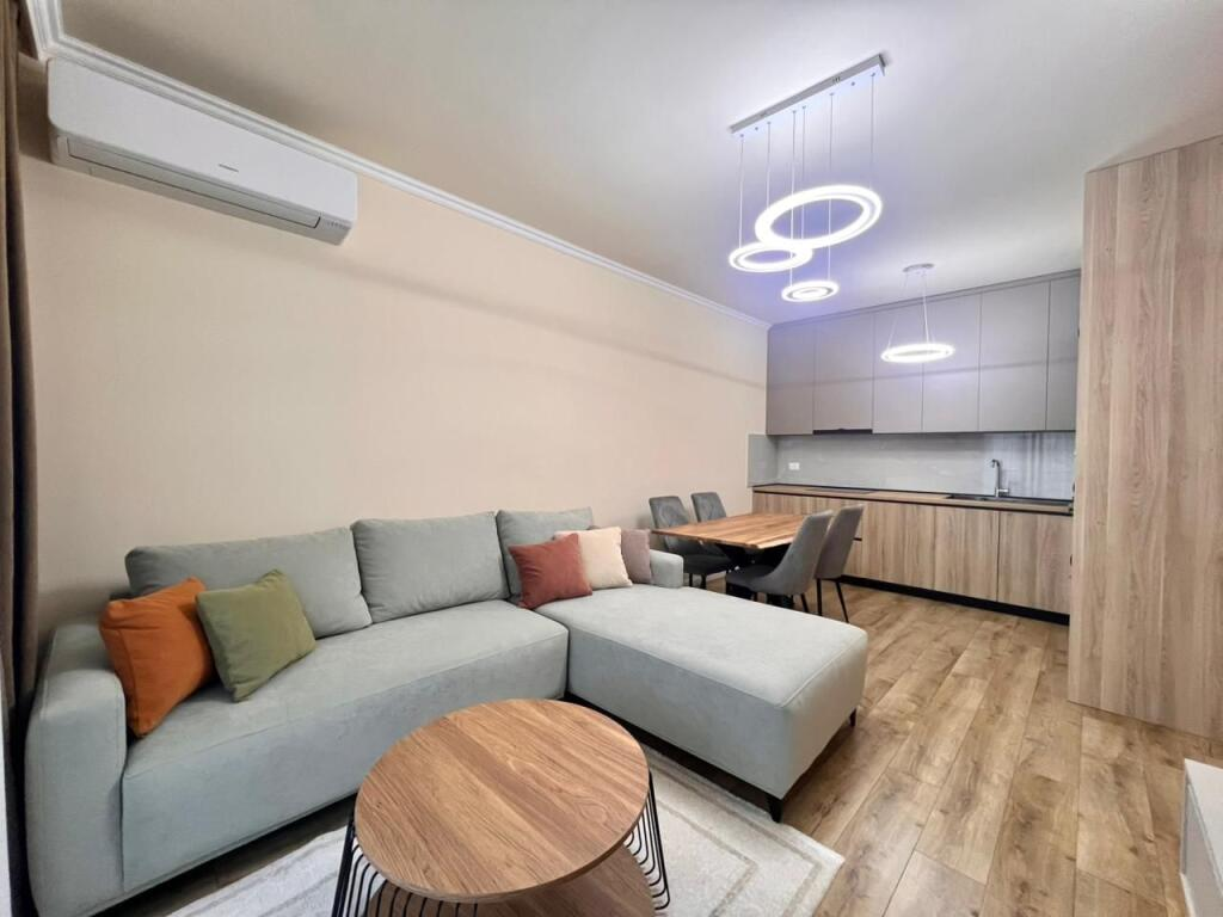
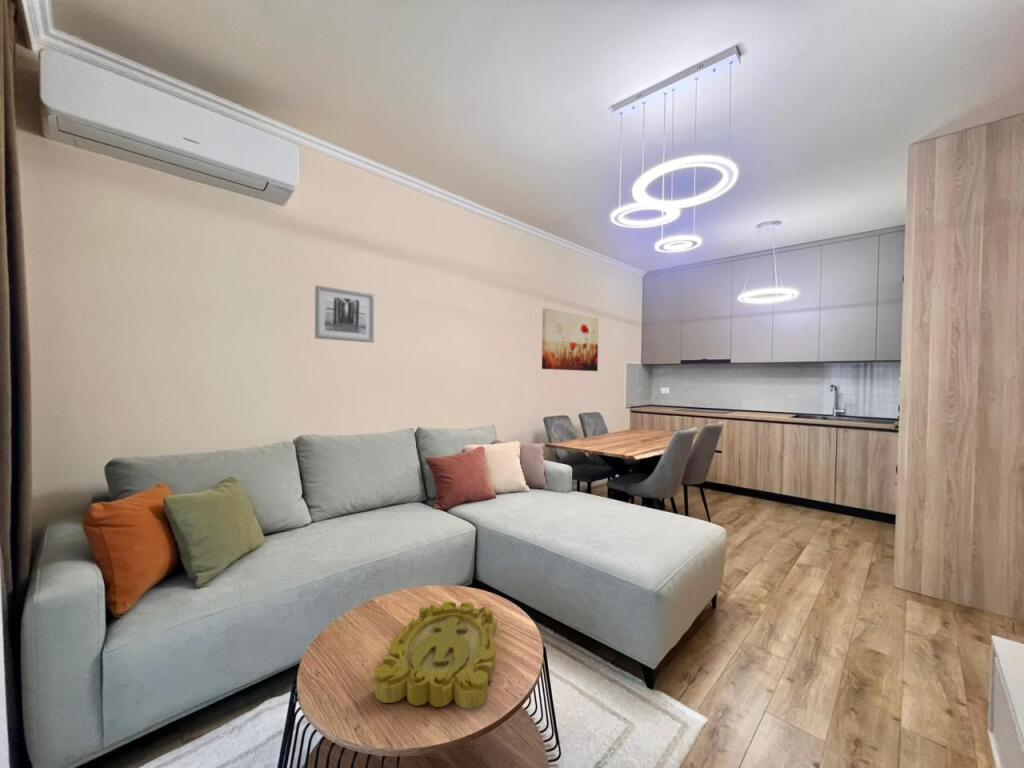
+ decorative tray (445, 643)
+ wall art (572, 342)
+ wall art (346, 315)
